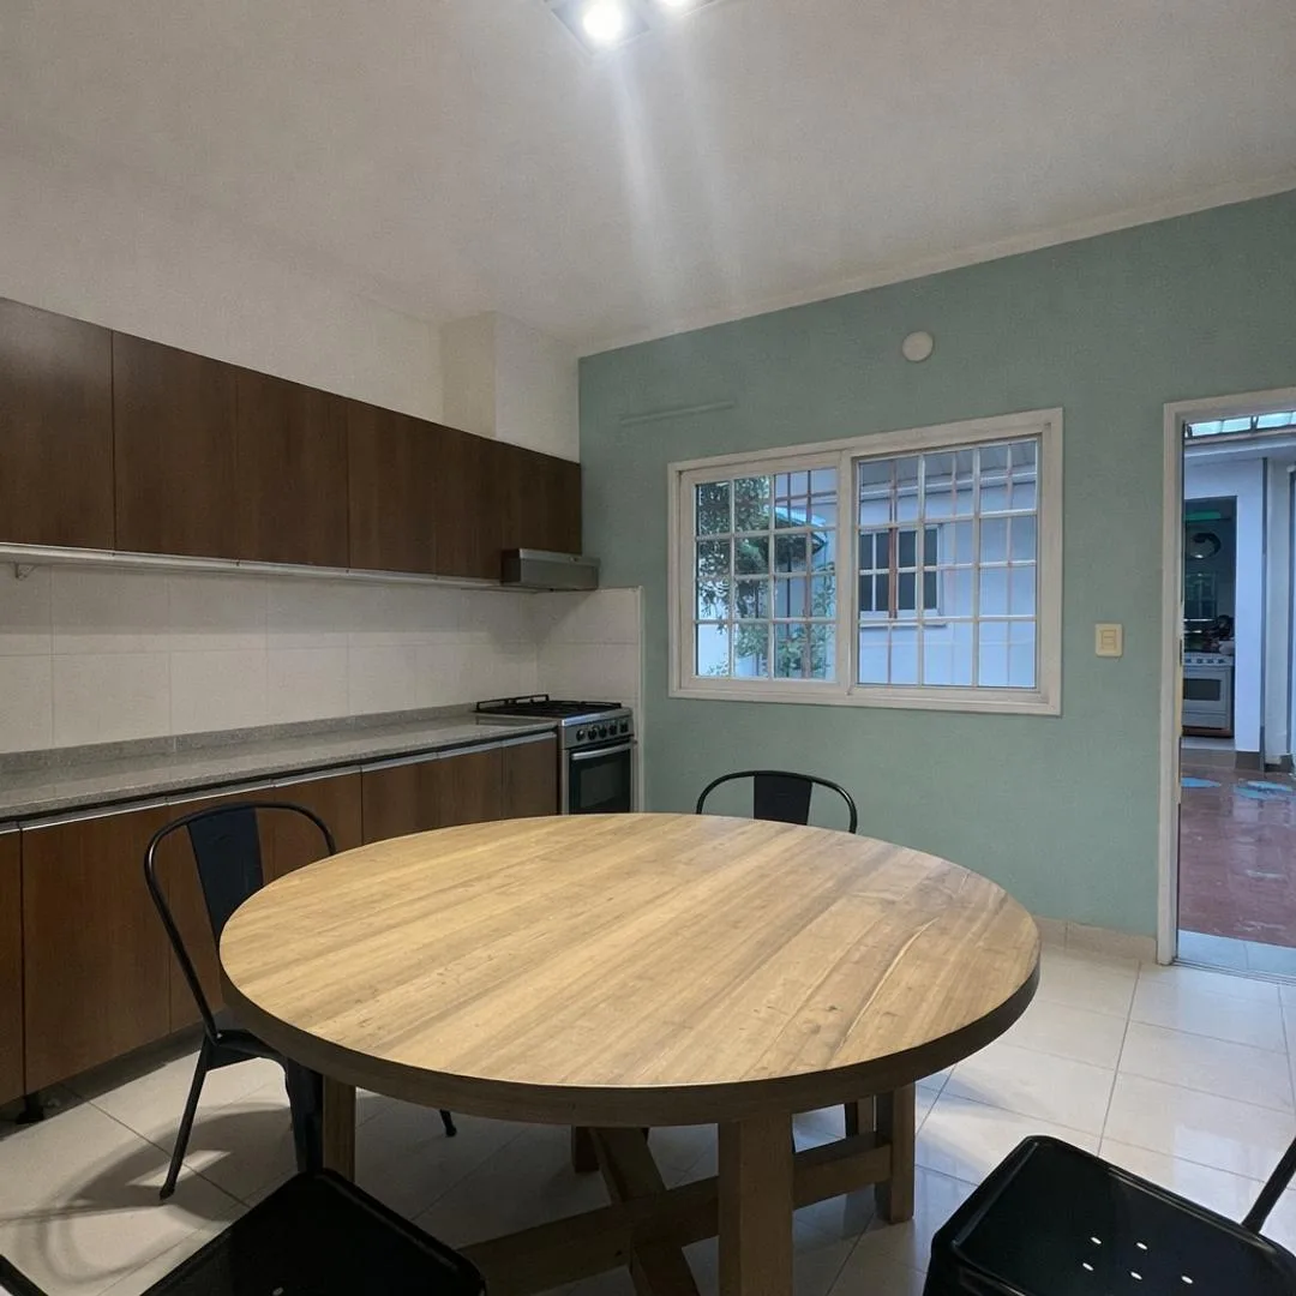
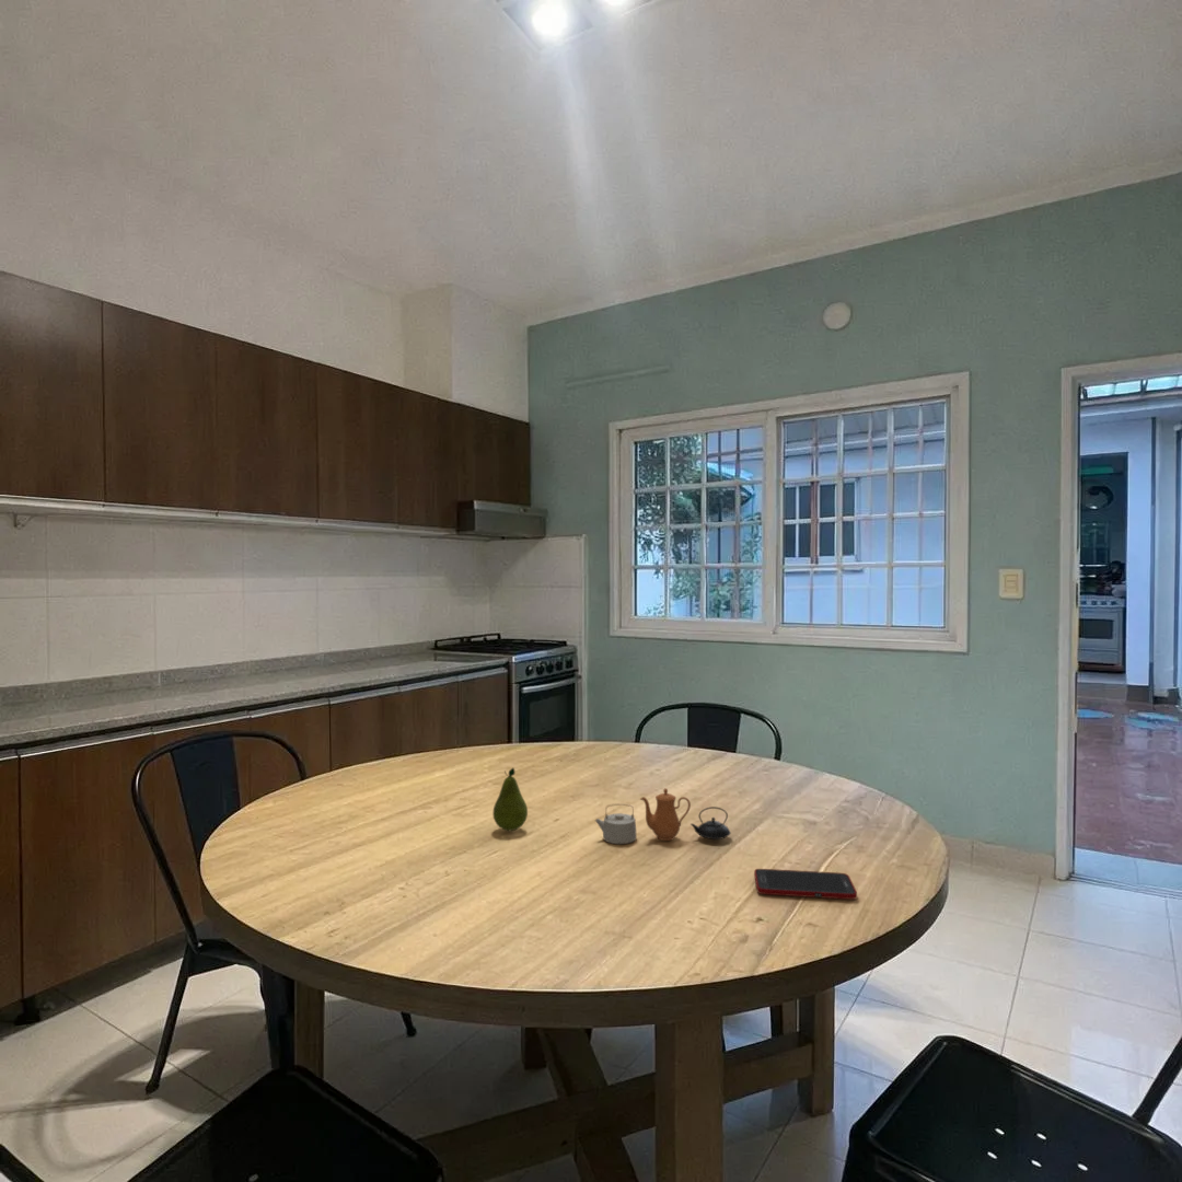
+ fruit (510, 798)
+ teapot (662, 813)
+ cell phone (803, 883)
